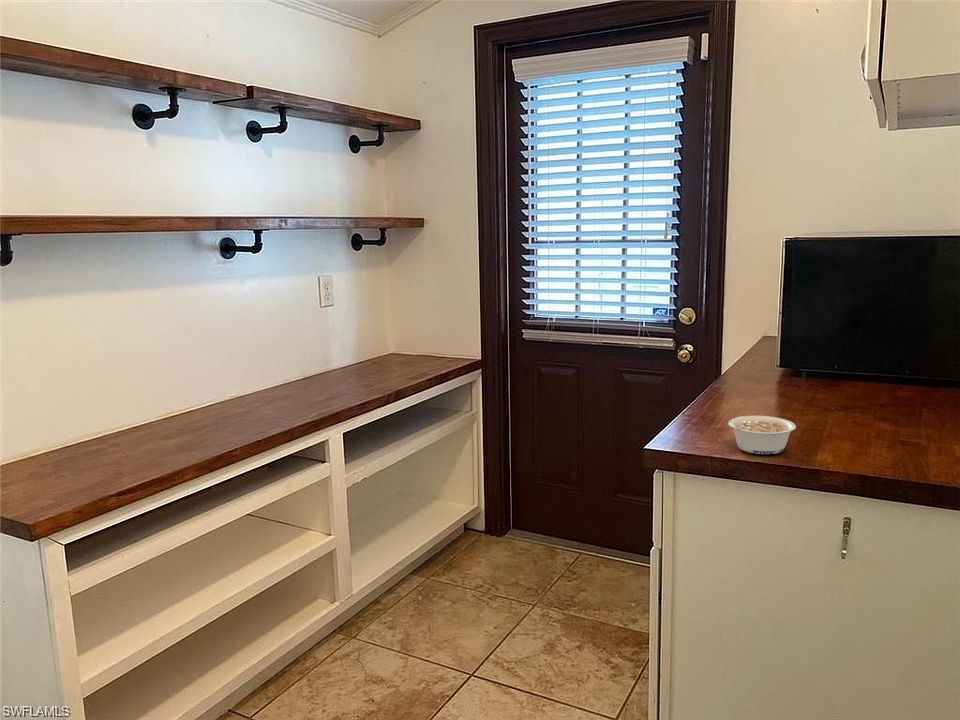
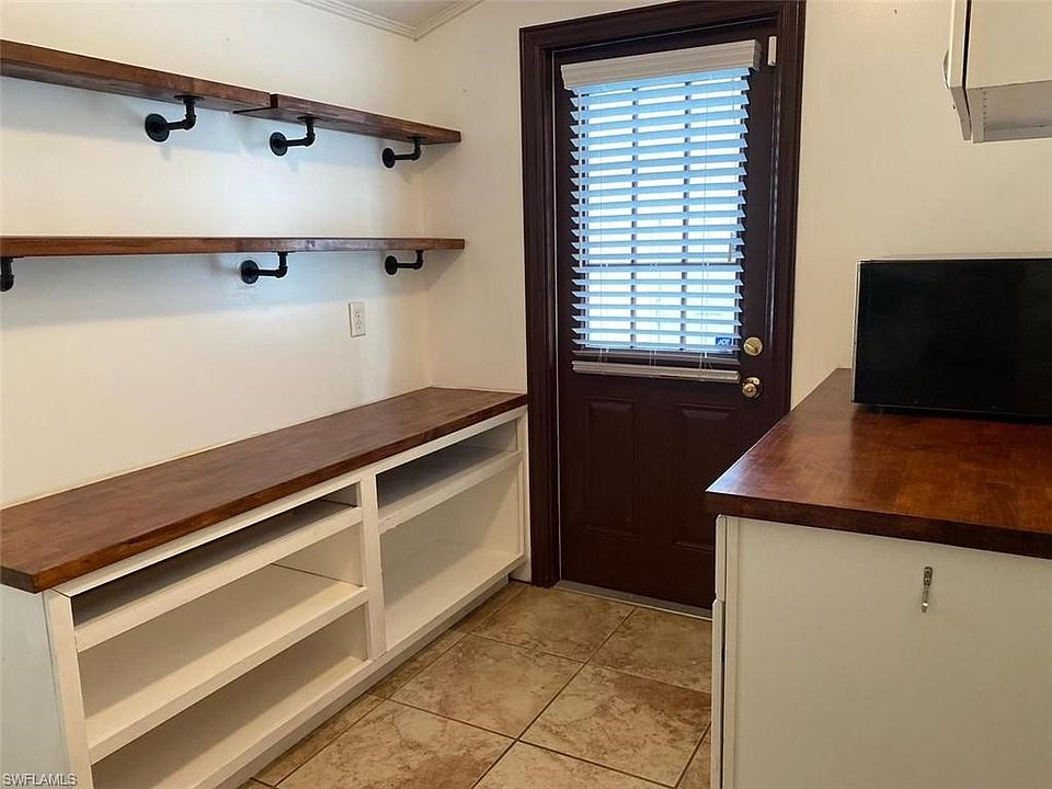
- legume (761, 434)
